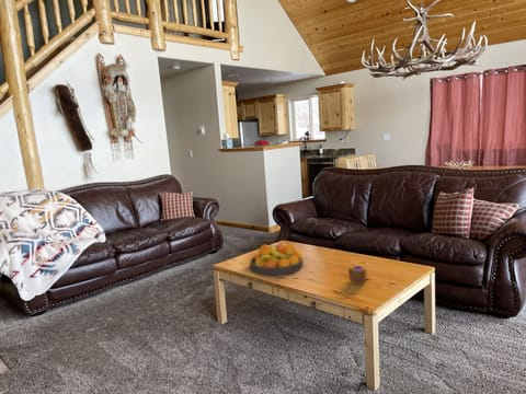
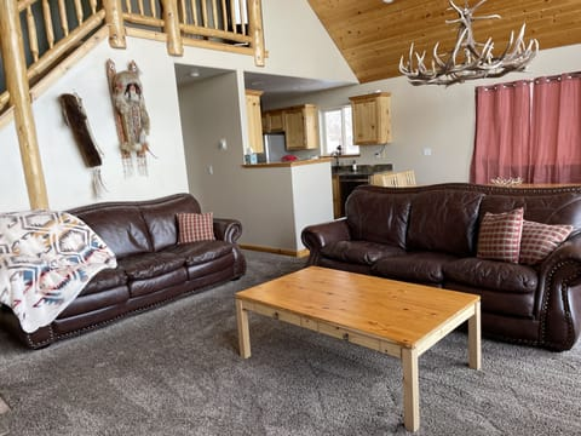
- fruit bowl (275, 255)
- mug (356, 274)
